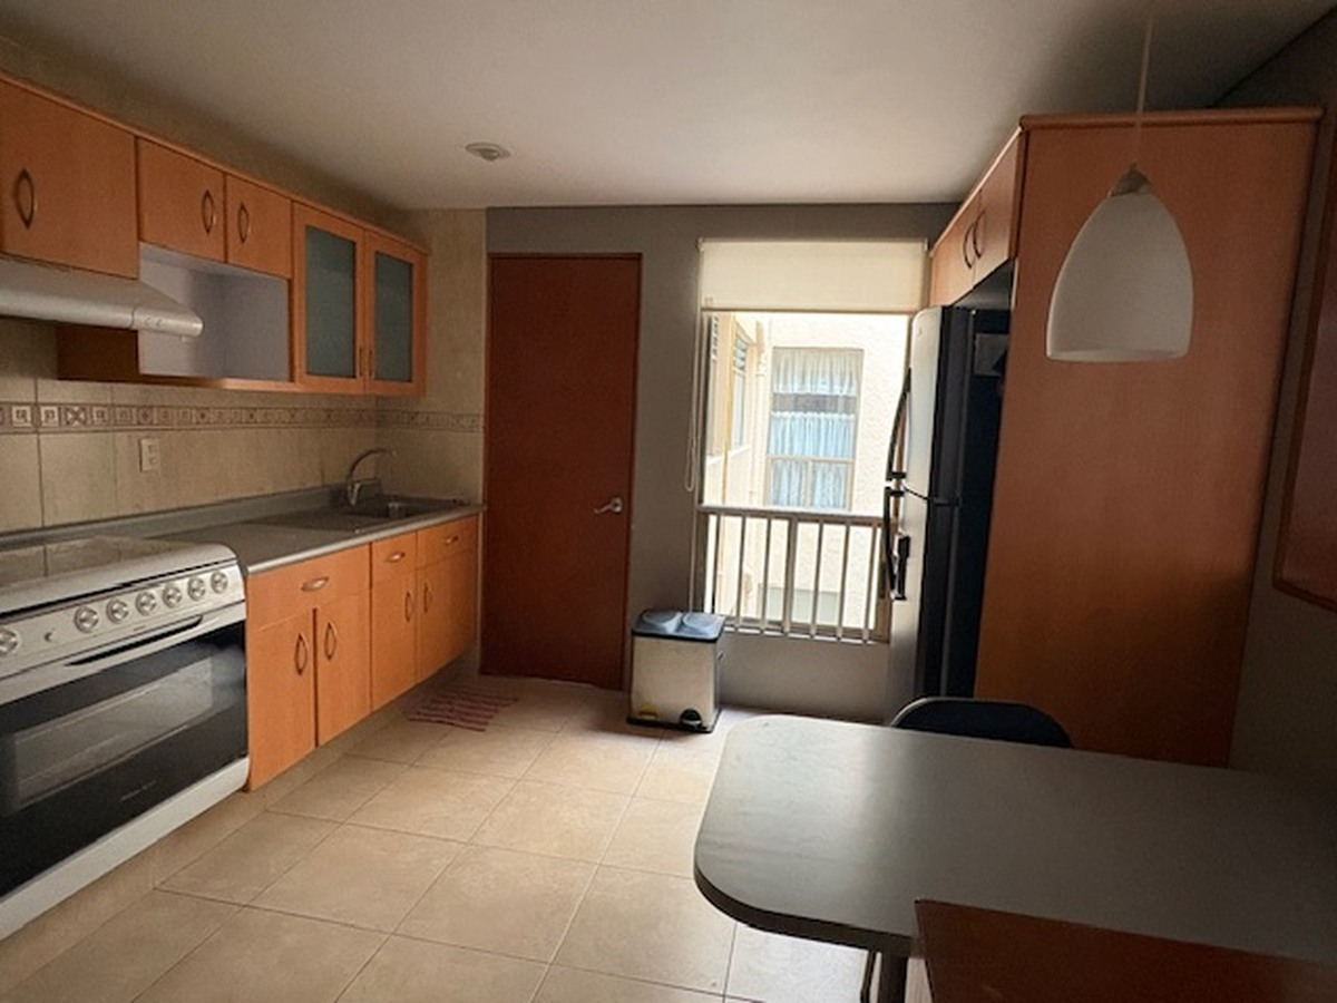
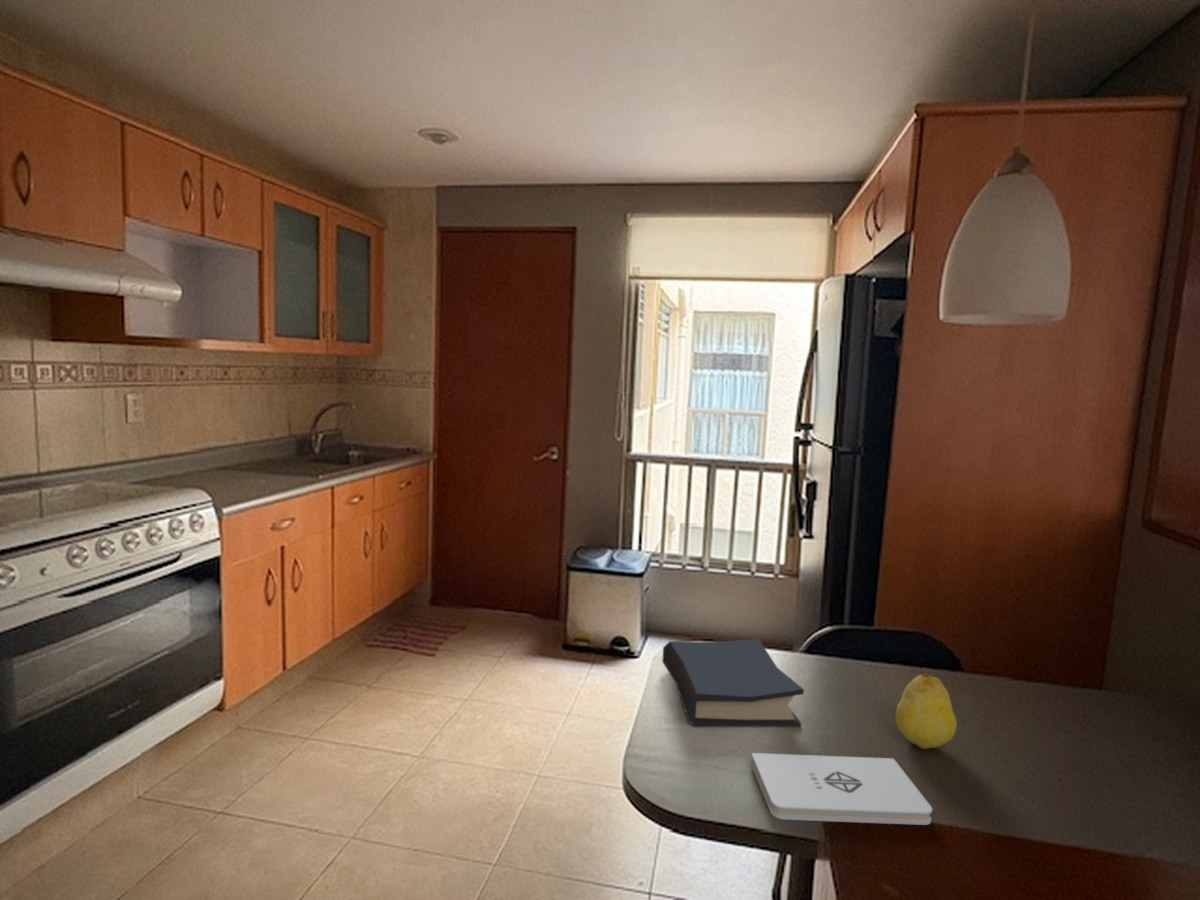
+ notepad (837, 786)
+ fruit (927, 707)
+ hardback book (726, 677)
